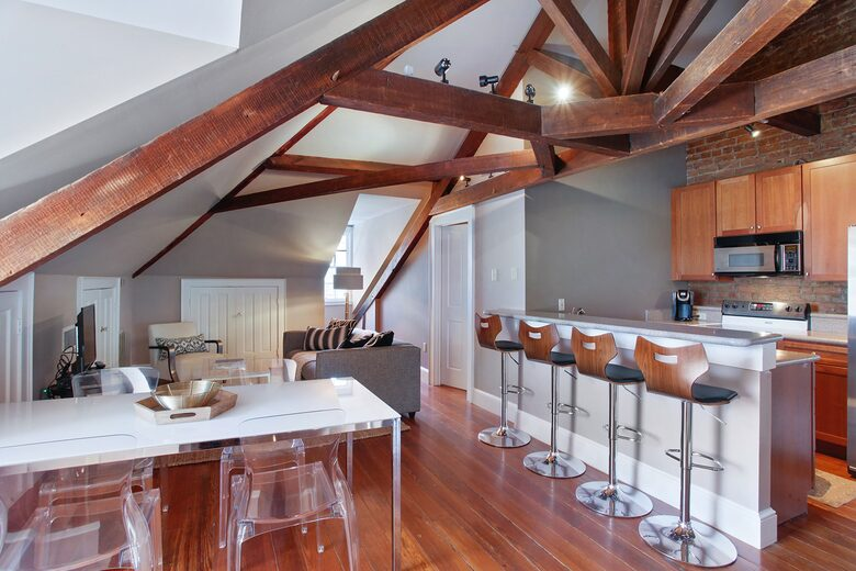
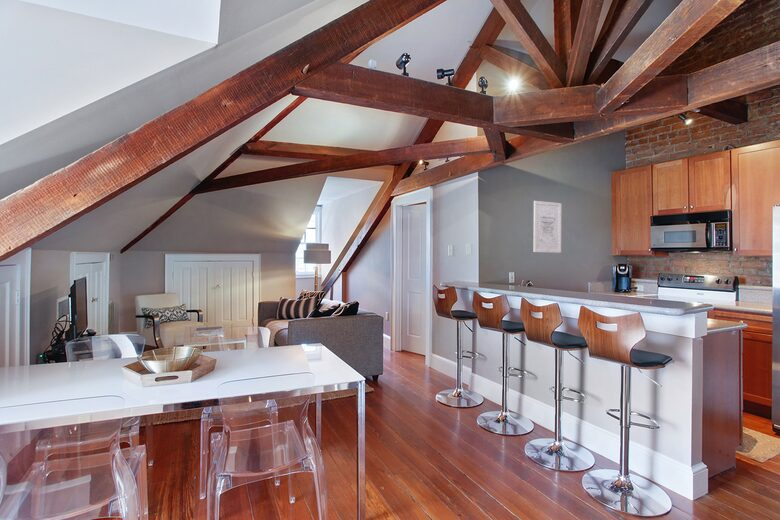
+ wall art (547, 227)
